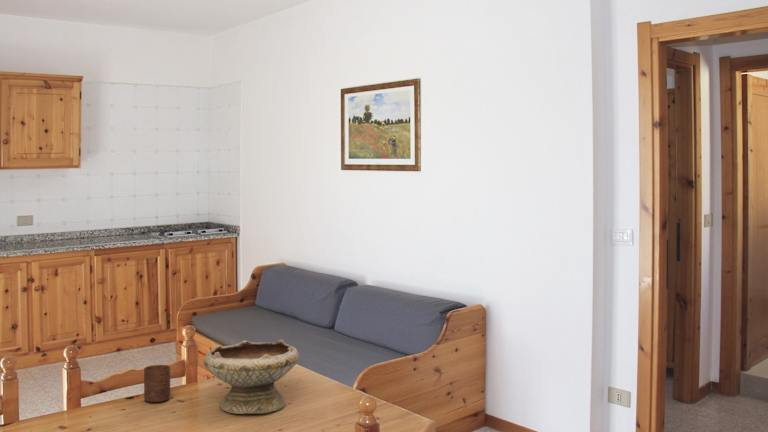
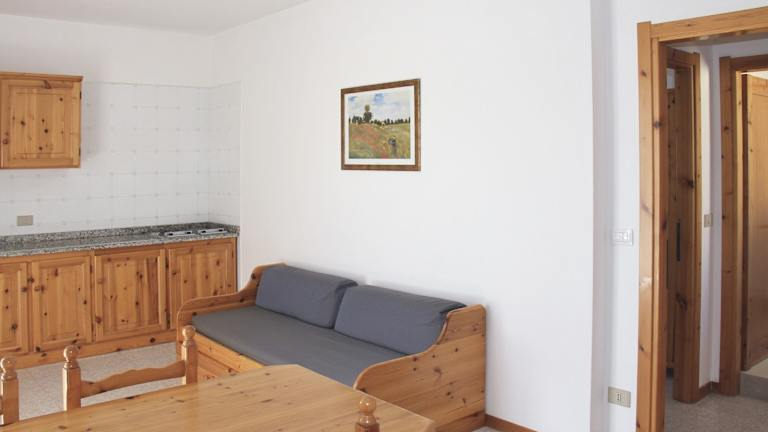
- bowl (252, 374)
- cup (155, 382)
